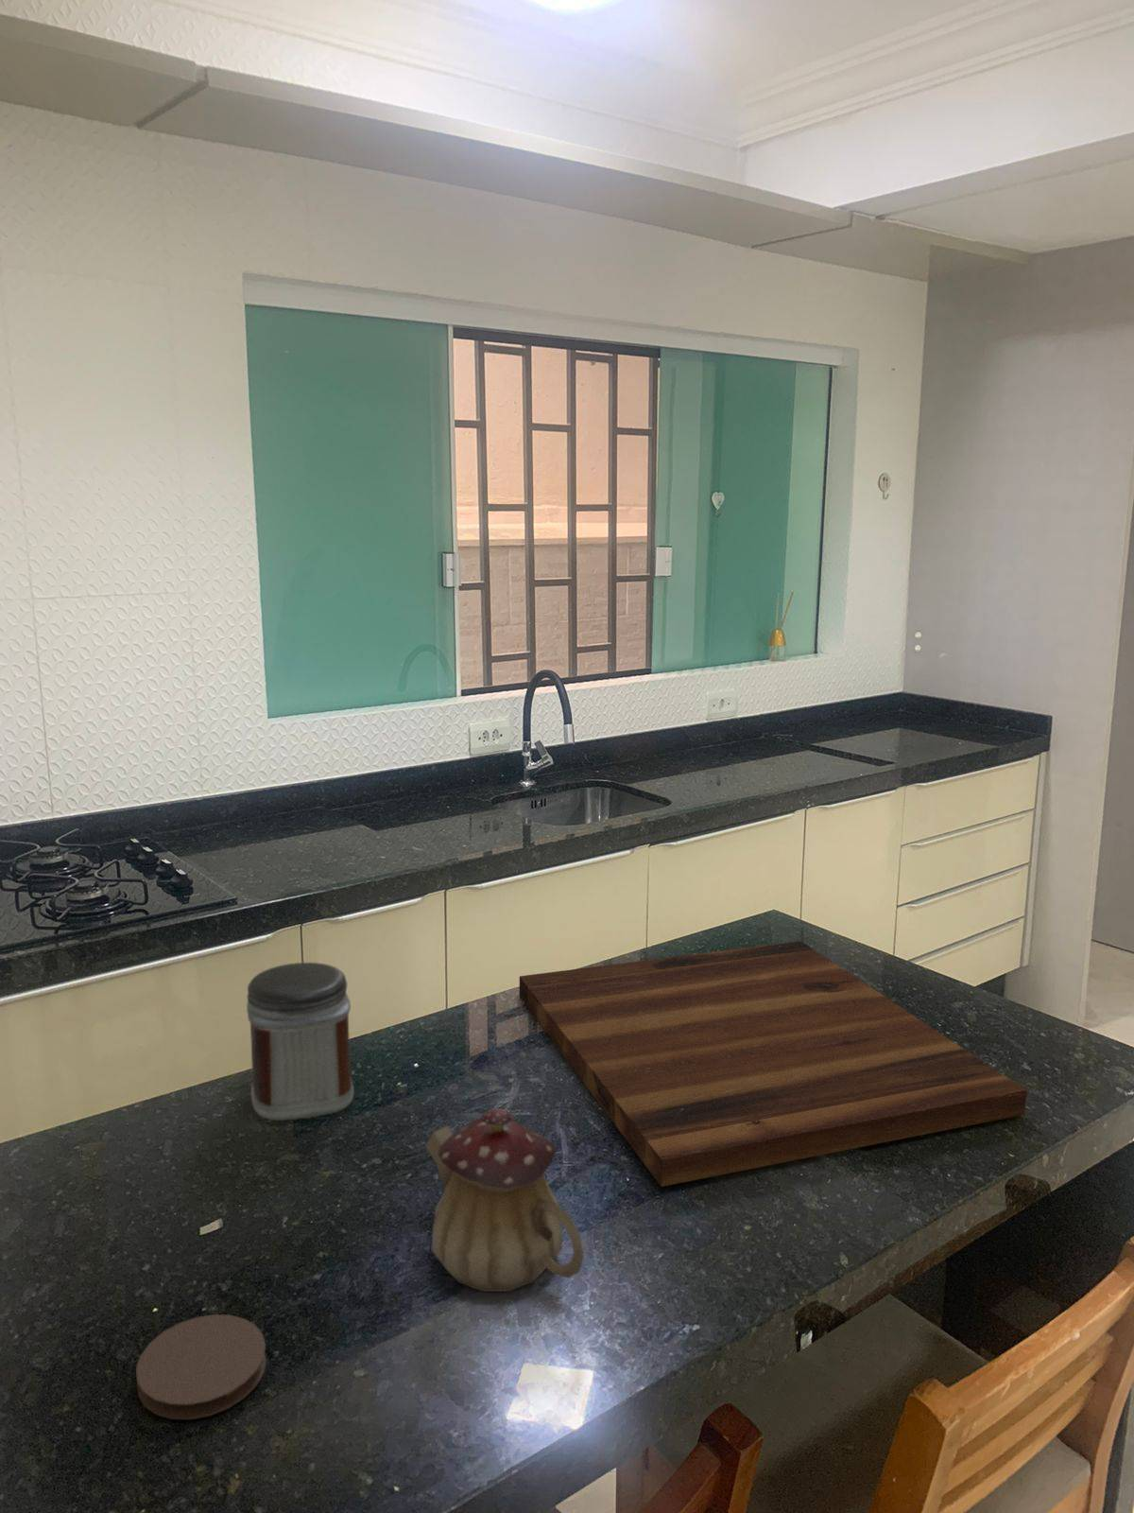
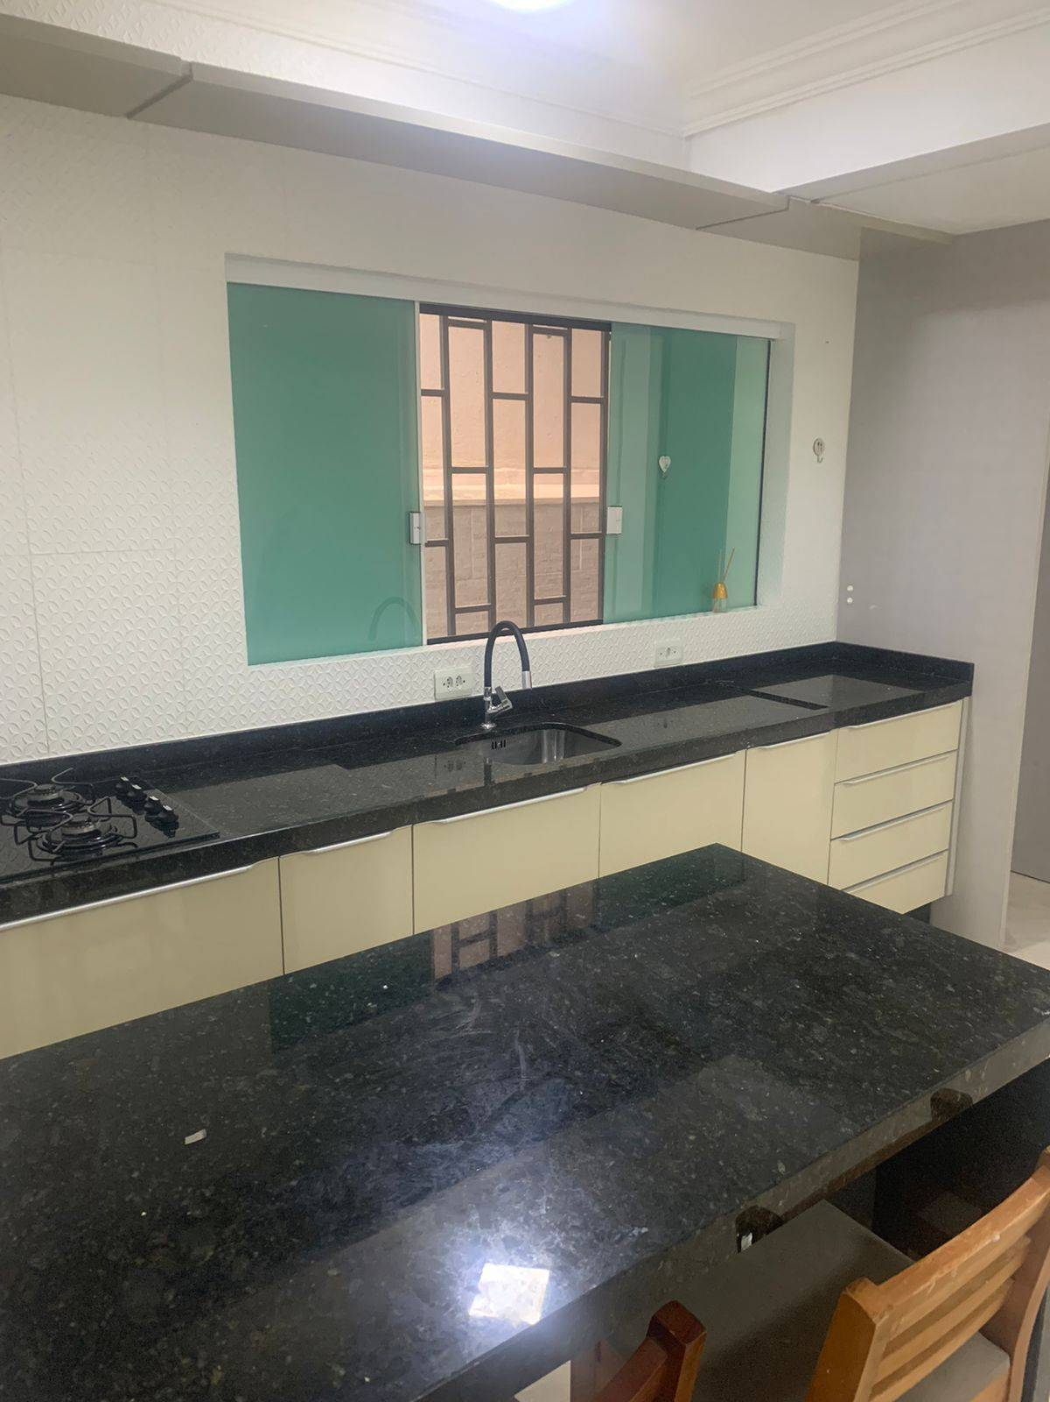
- jar (299, 1036)
- coaster (202, 1364)
- teapot (504, 1188)
- cutting board (746, 1038)
